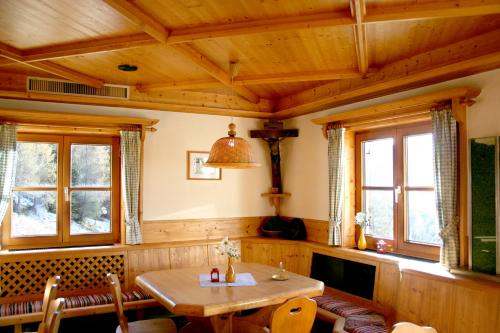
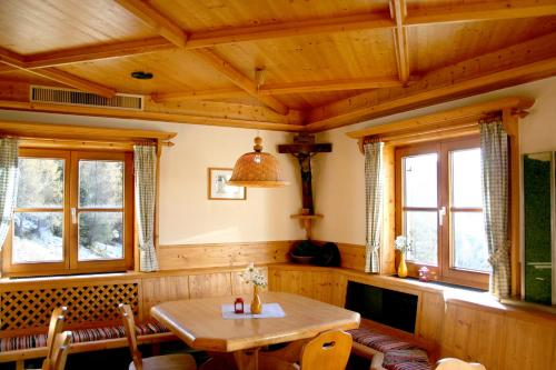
- candle holder (282, 269)
